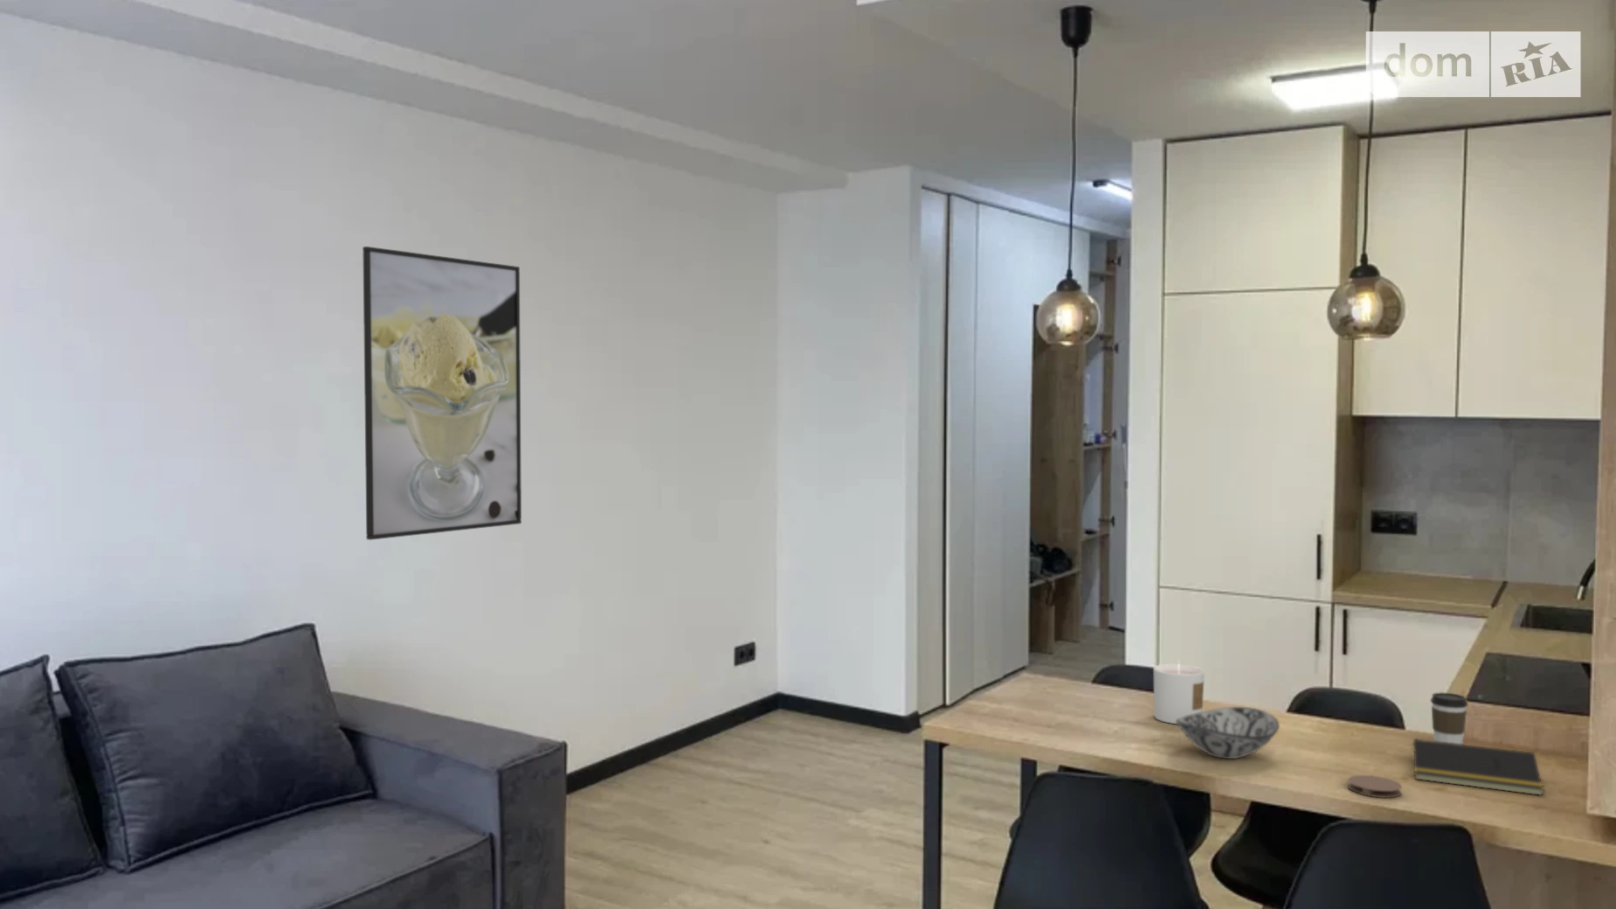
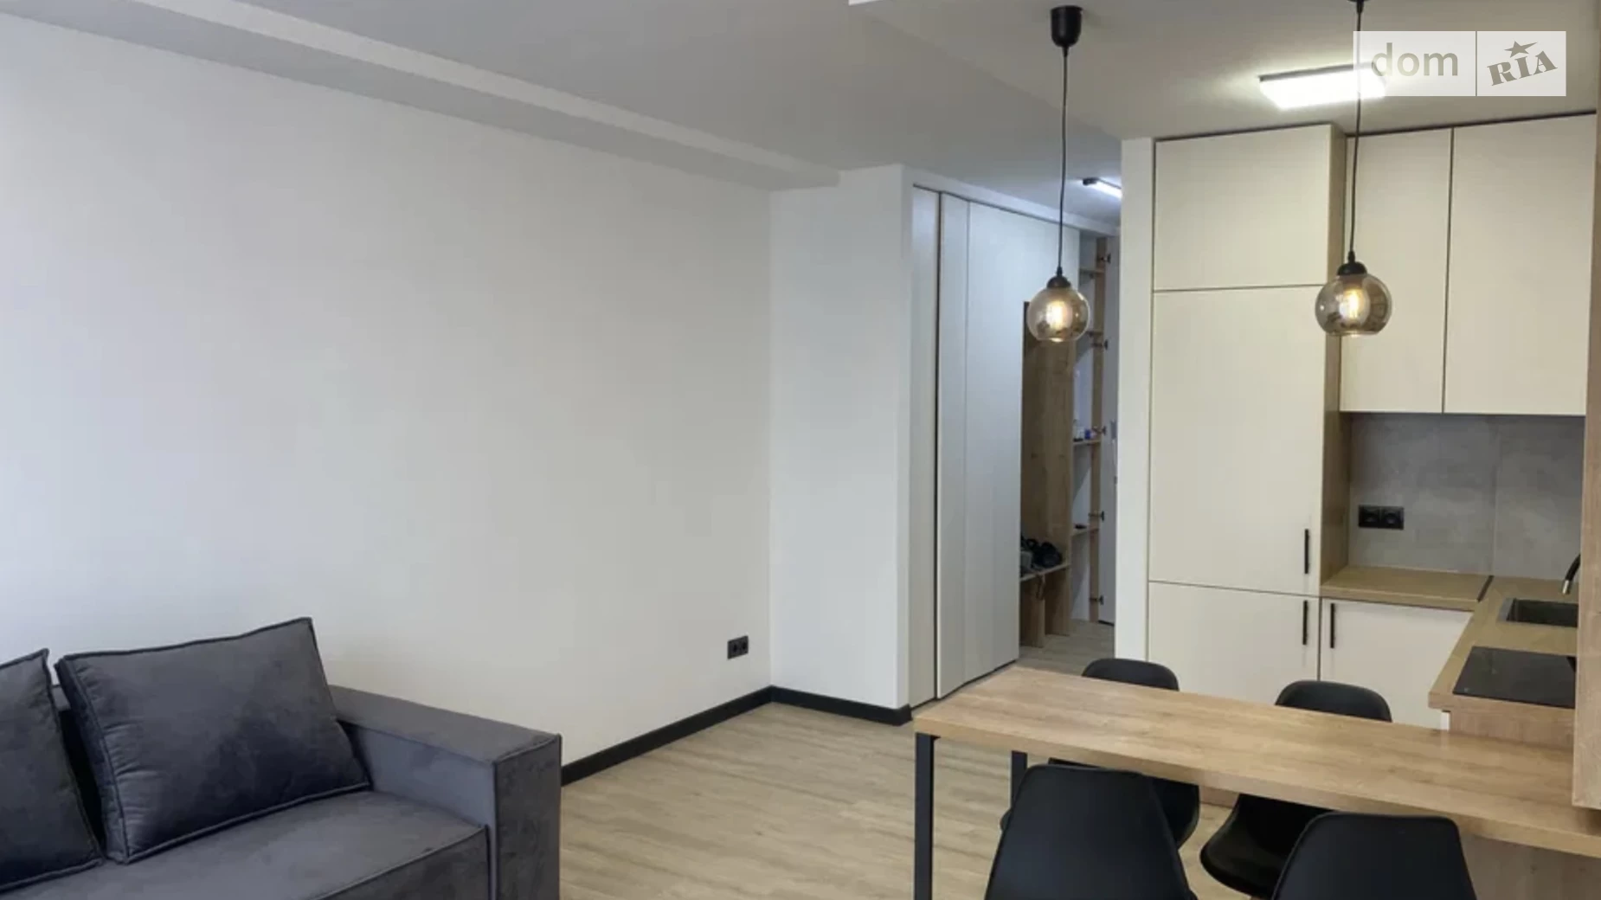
- coaster (1374, 786)
- notepad (1475, 766)
- candle (1179, 689)
- coffee cup (1448, 721)
- decorative bowl (1226, 735)
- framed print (447, 394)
